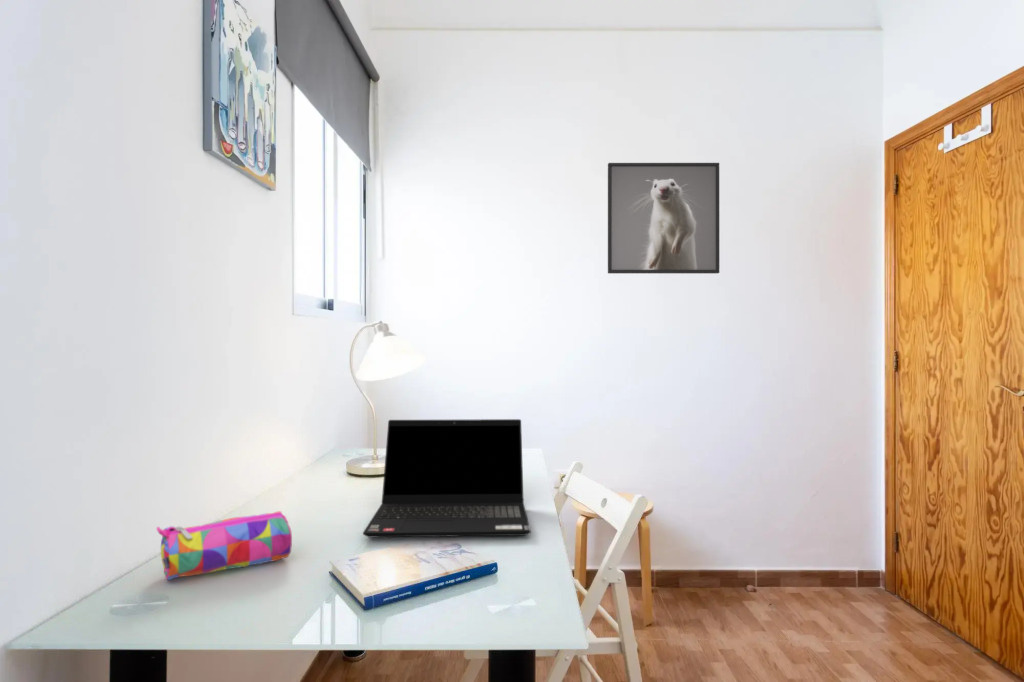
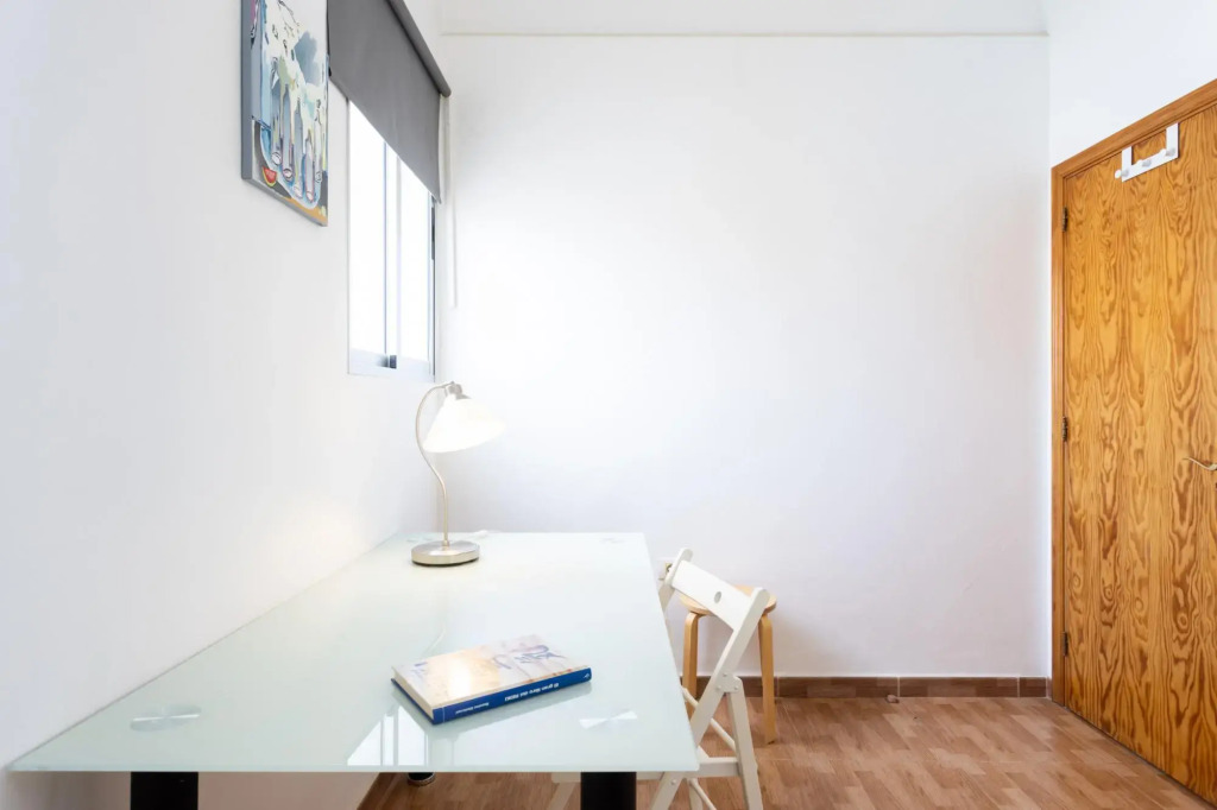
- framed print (663, 218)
- pencil case (226, 543)
- laptop computer (451, 472)
